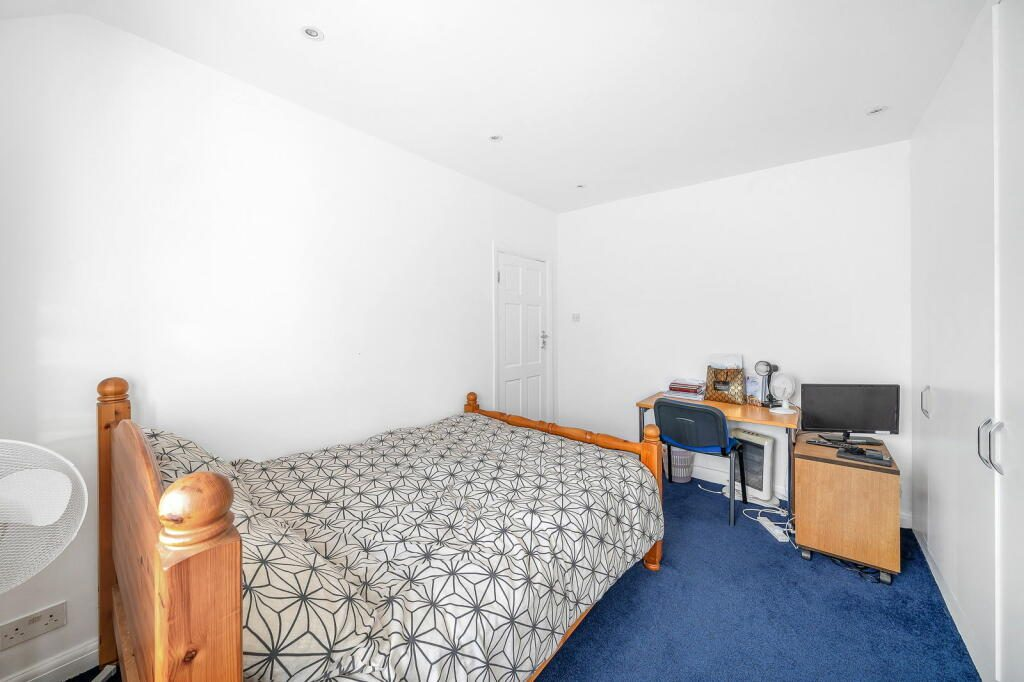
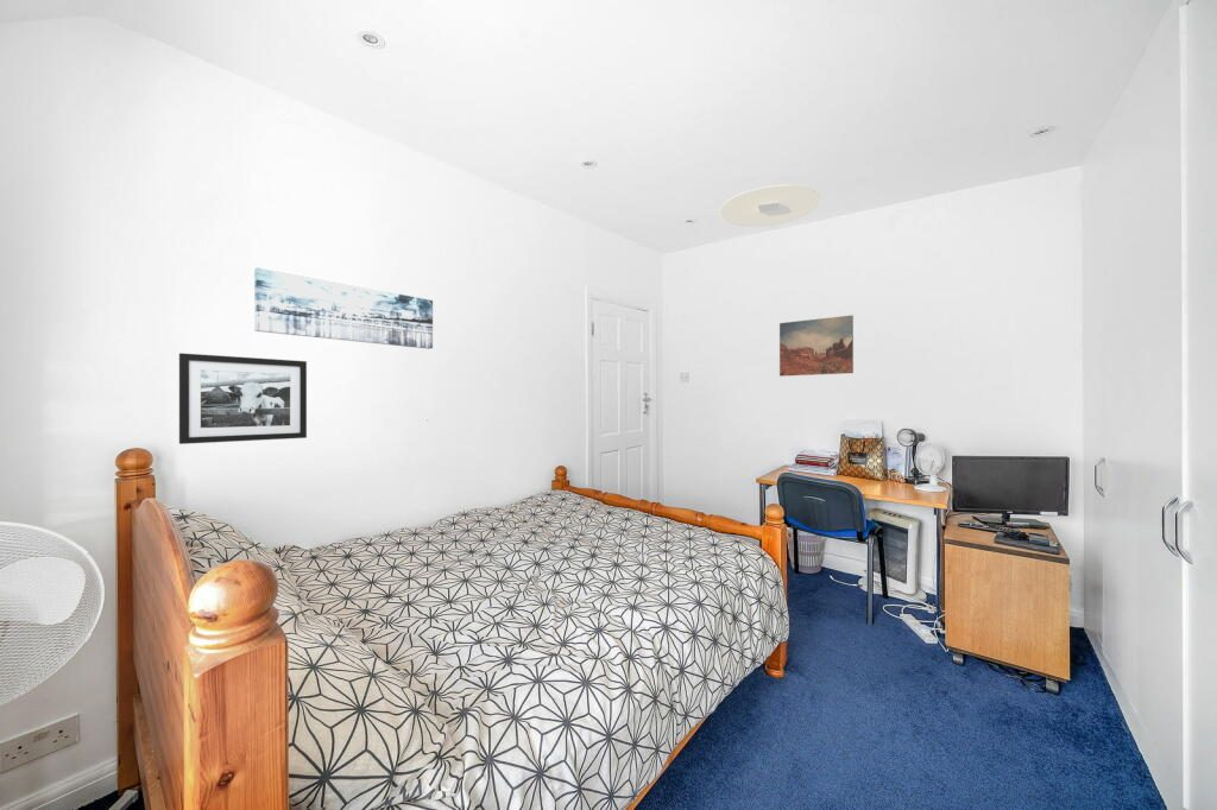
+ picture frame (247, 399)
+ wall art (355, 314)
+ ceiling light (768, 203)
+ wall art (814, 347)
